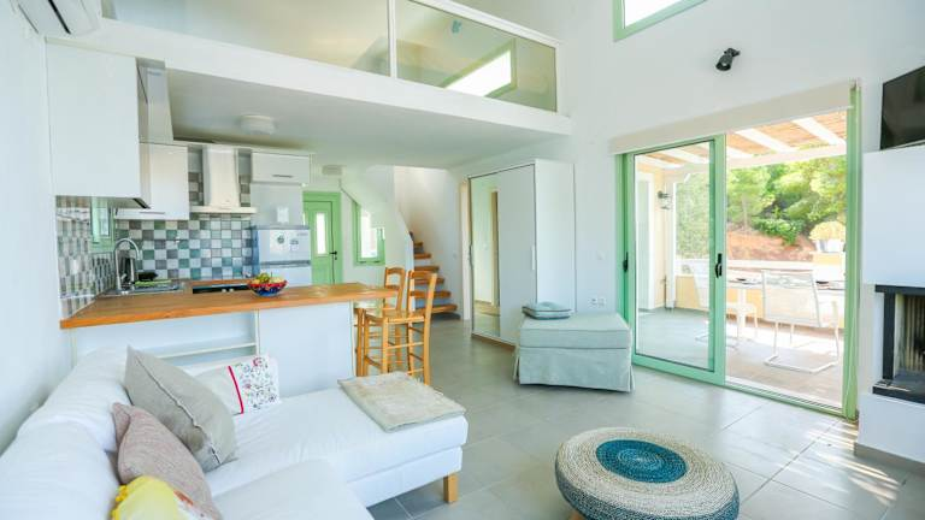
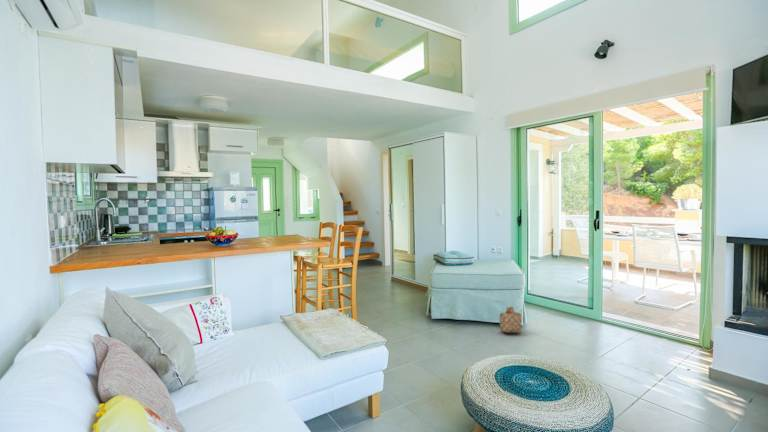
+ basket (510, 319)
